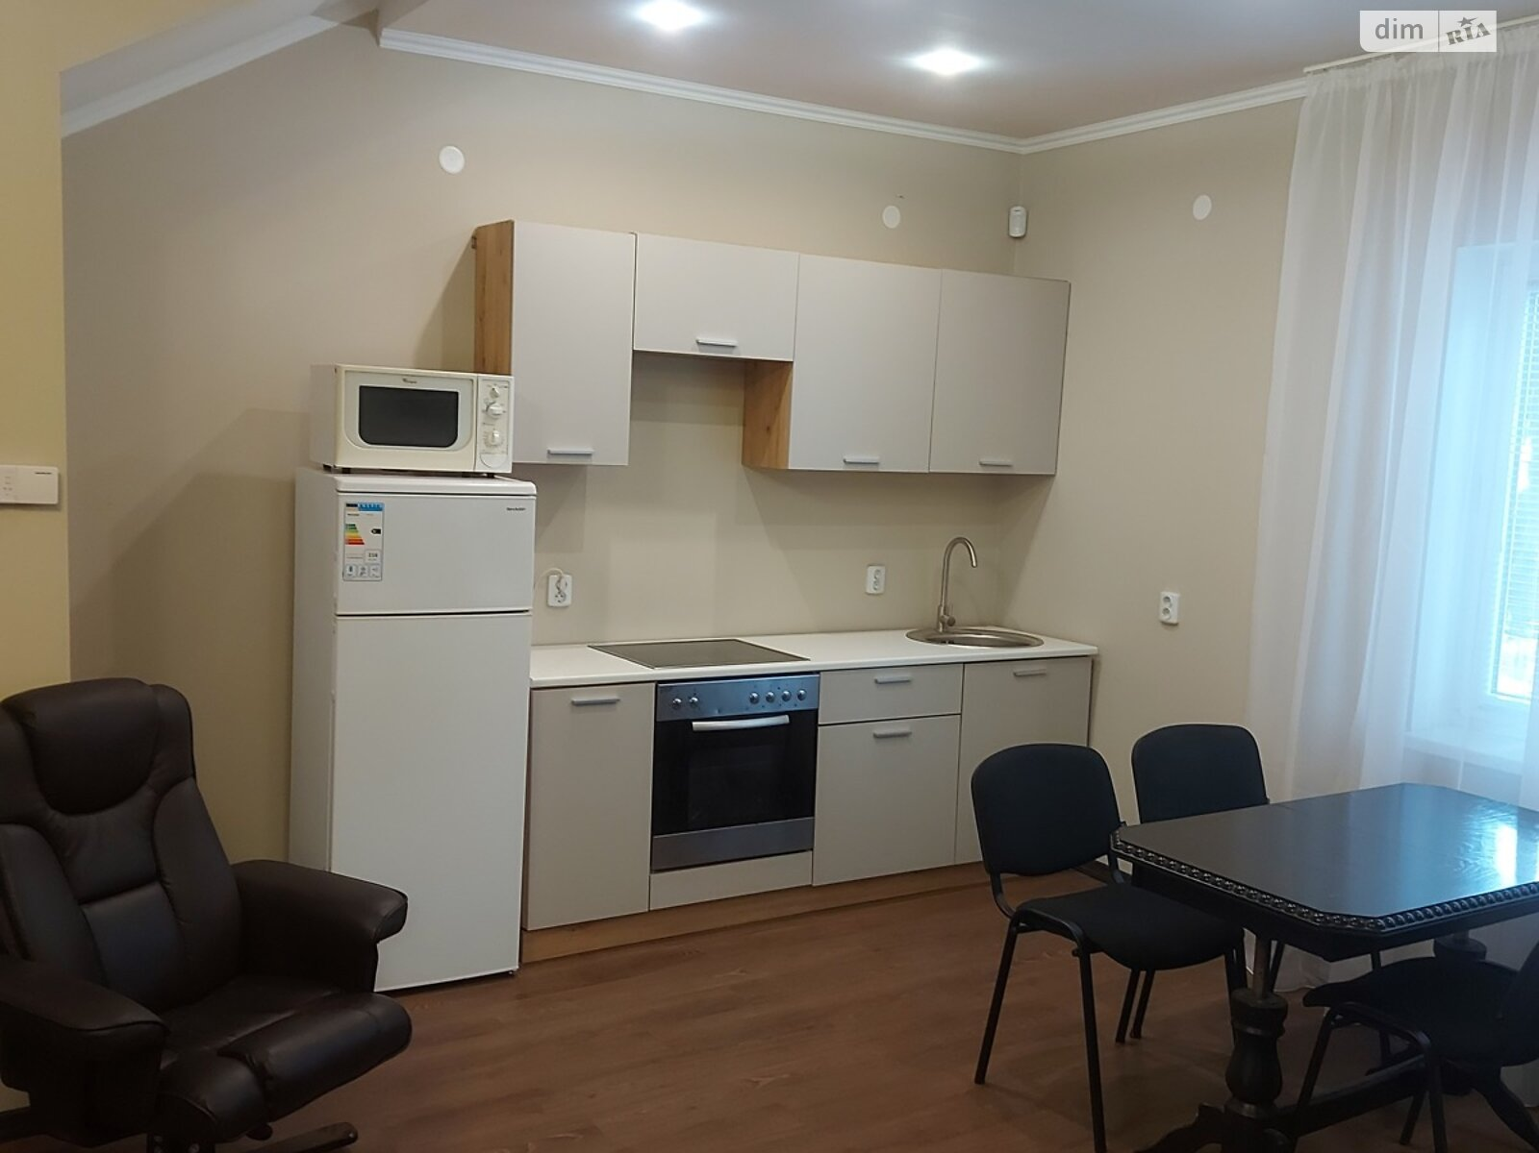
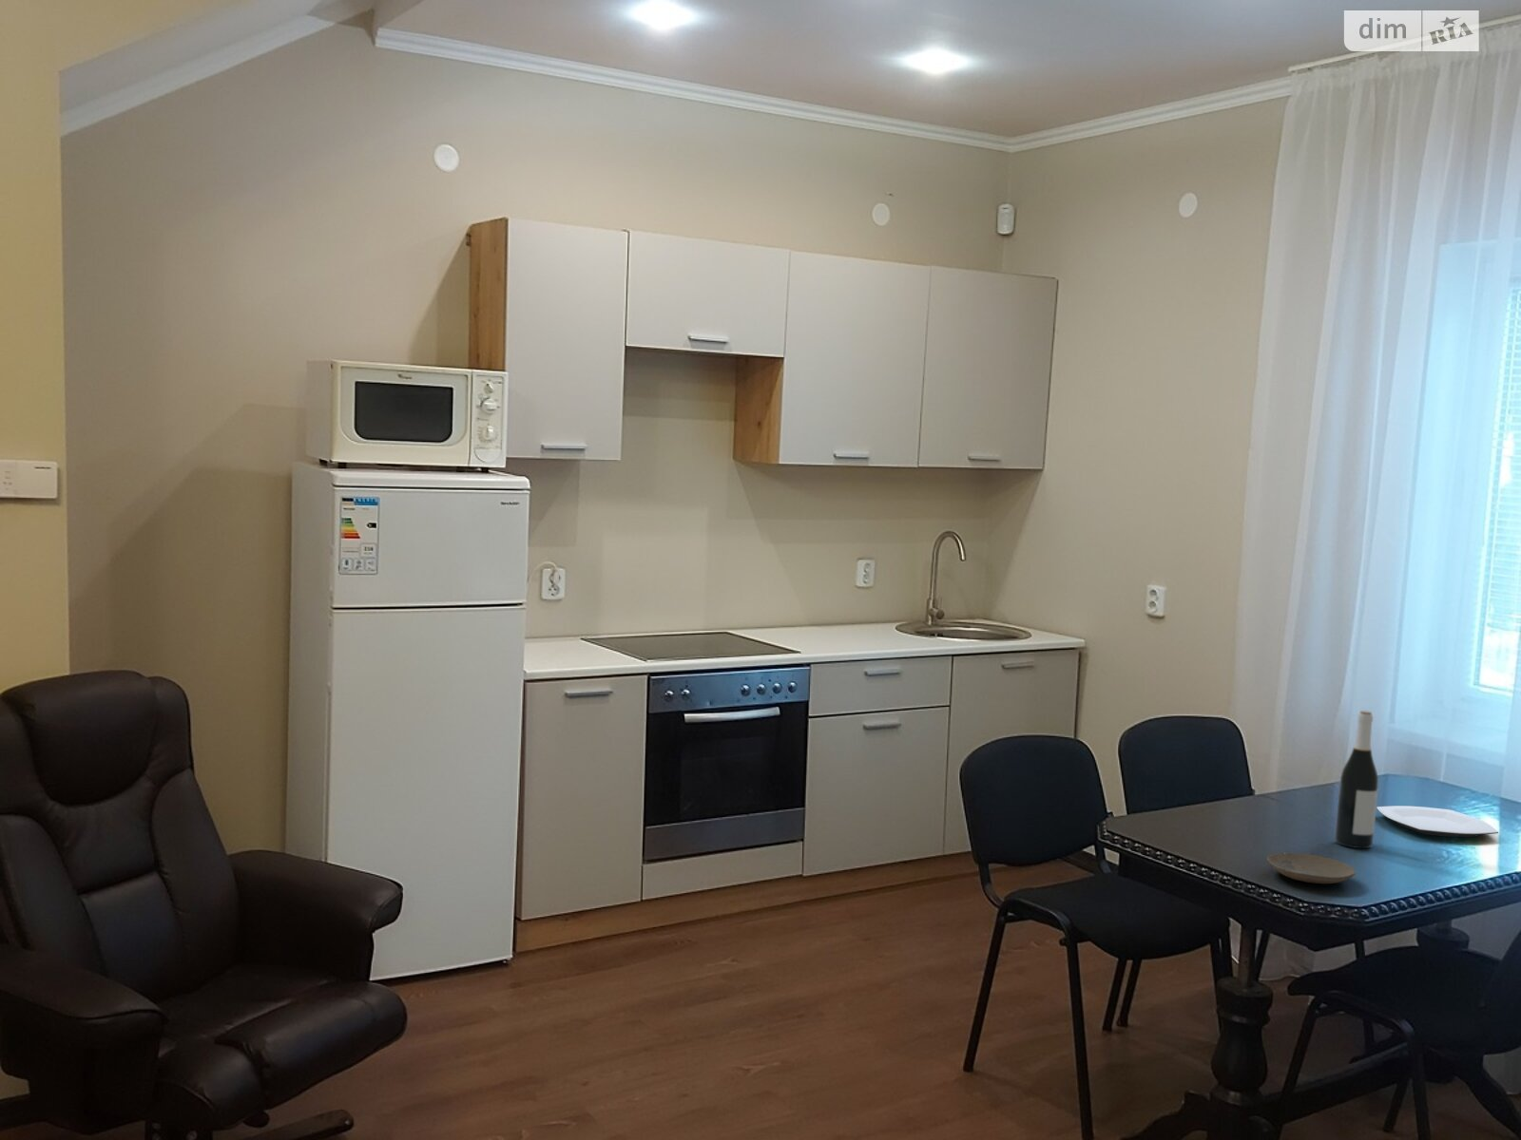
+ wine bottle (1359, 778)
+ plate (1310, 871)
+ plate (1436, 823)
